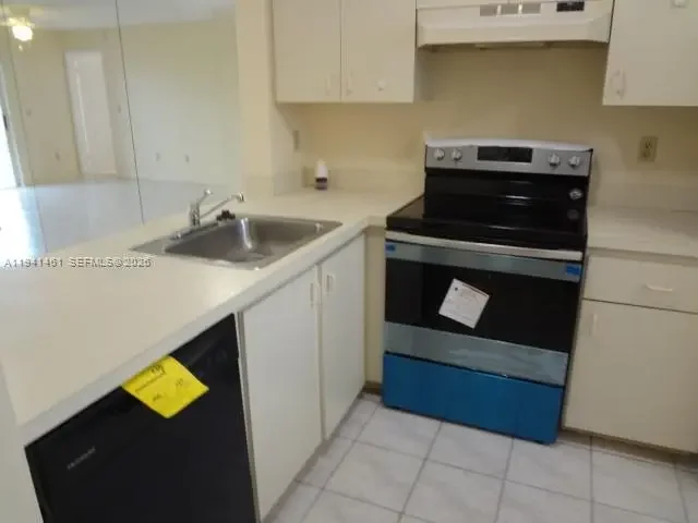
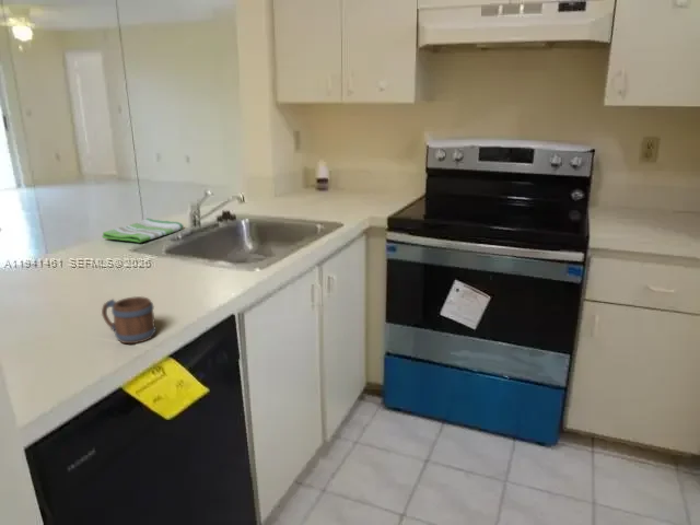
+ mug (126, 318)
+ dish towel (143, 229)
